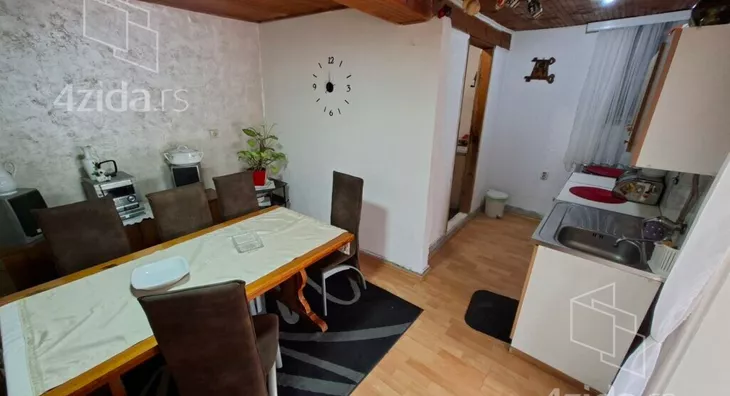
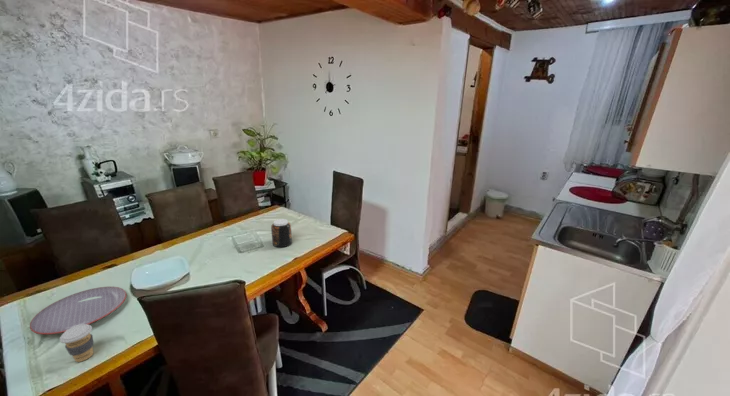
+ jar (281, 232)
+ coffee cup (80, 343)
+ plate (82, 309)
